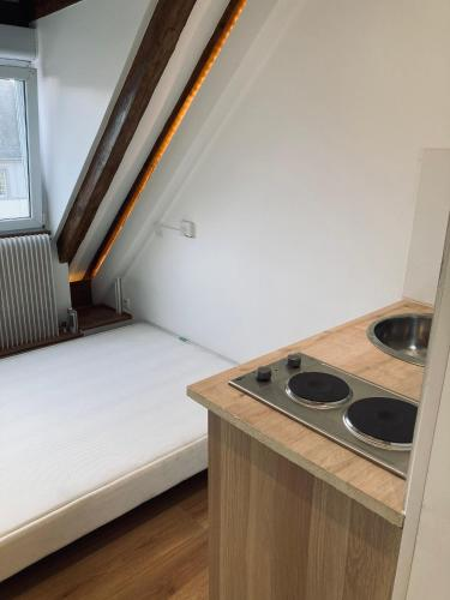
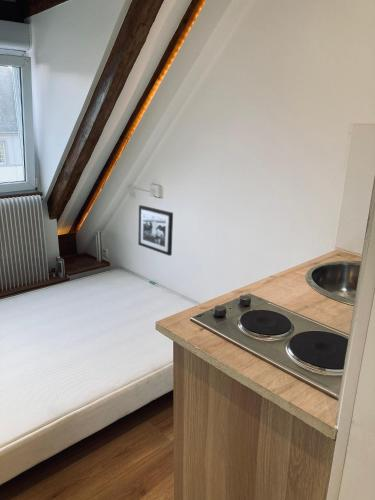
+ picture frame (154, 229)
